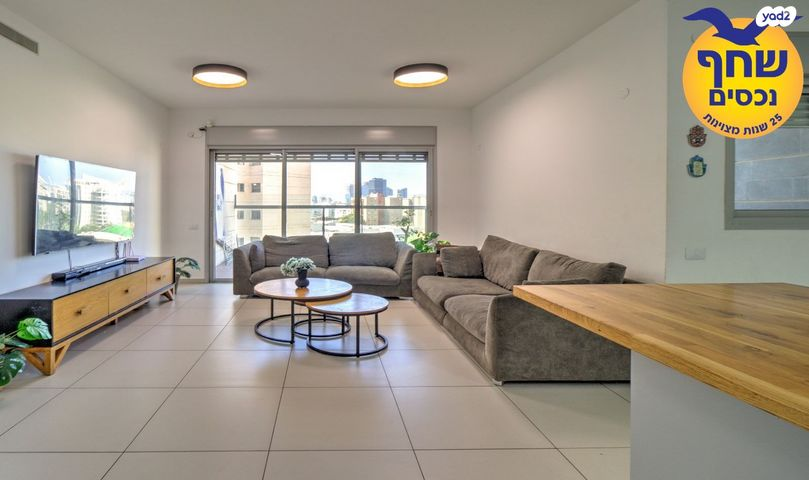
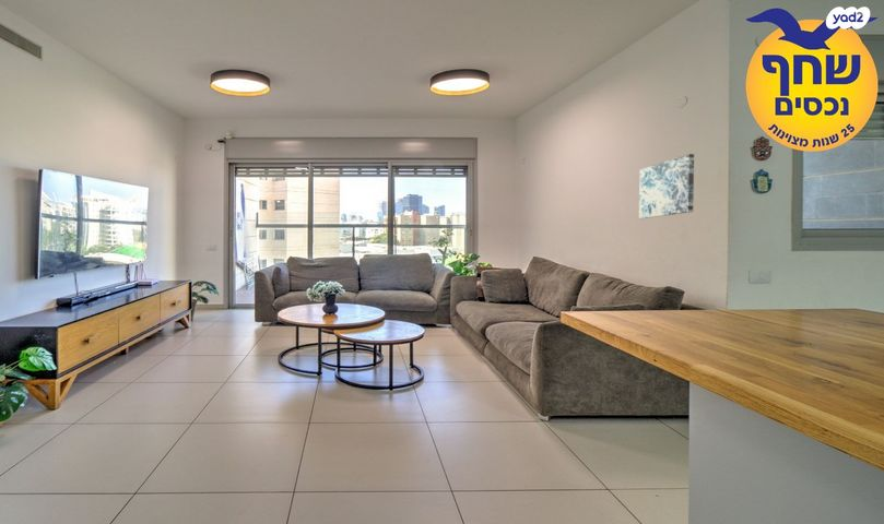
+ wall art (664, 189)
